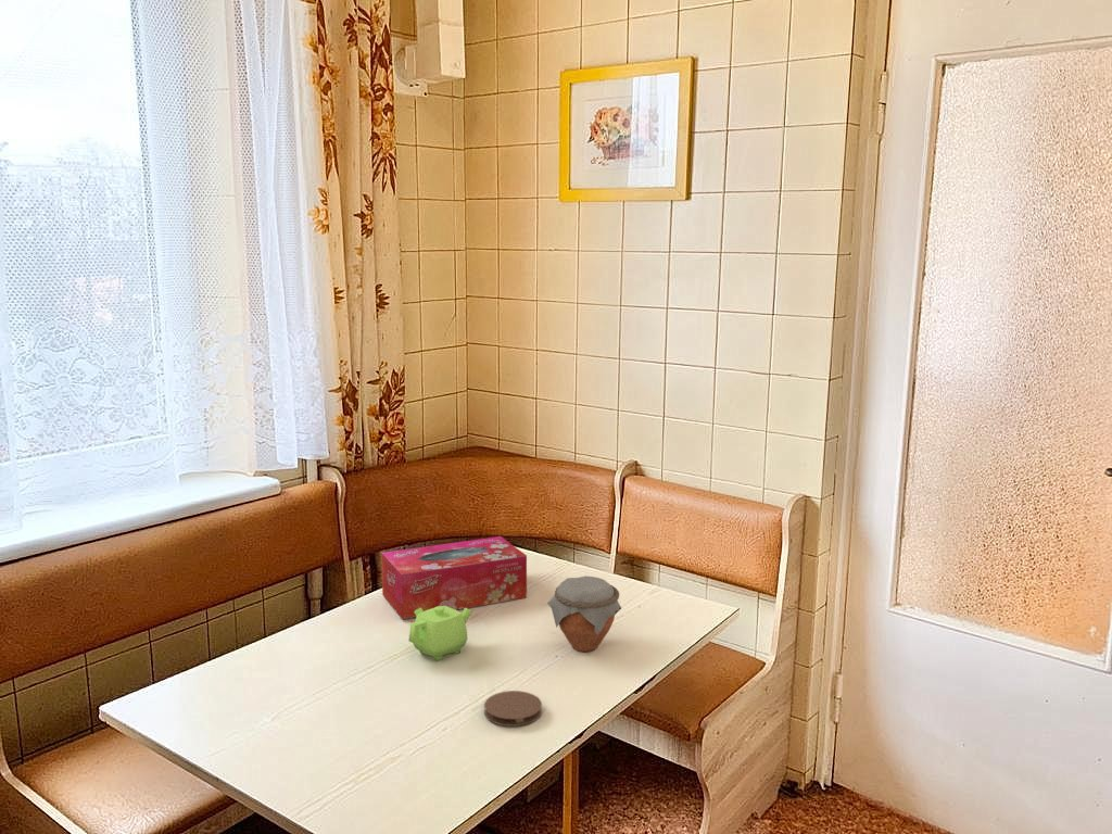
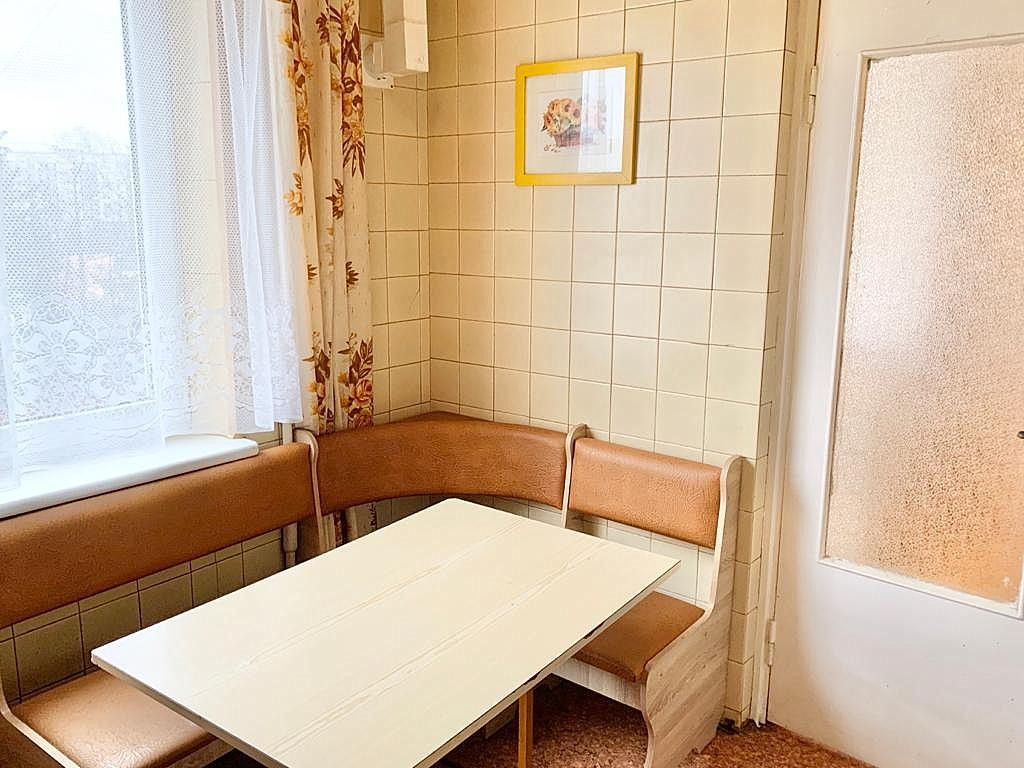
- coaster (513, 708)
- jar (584, 614)
- tissue box (454, 574)
- teapot (437, 626)
